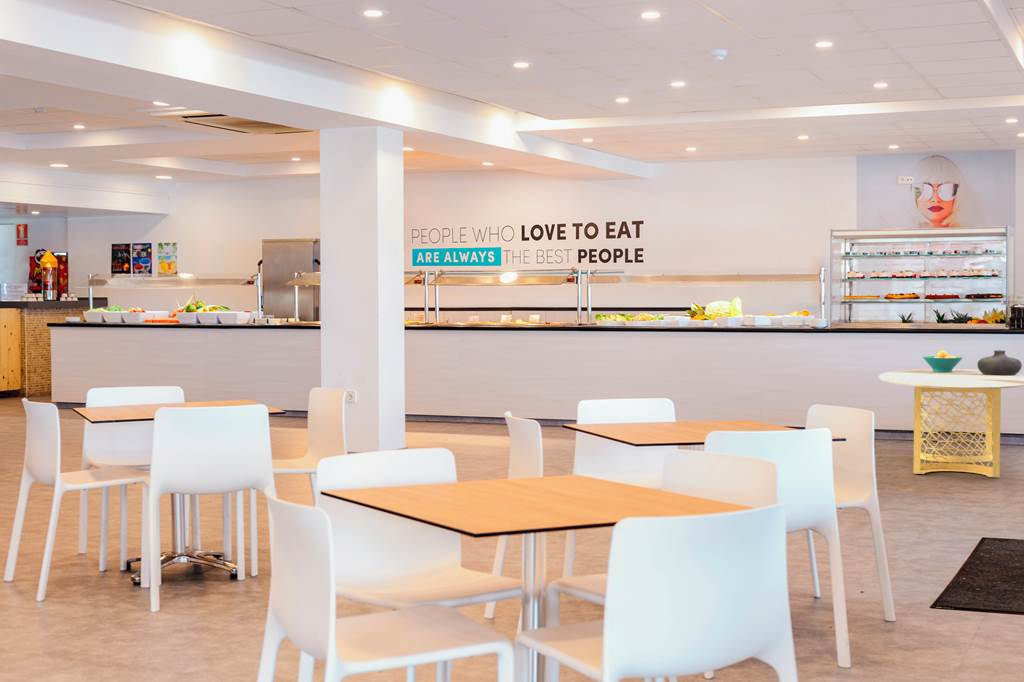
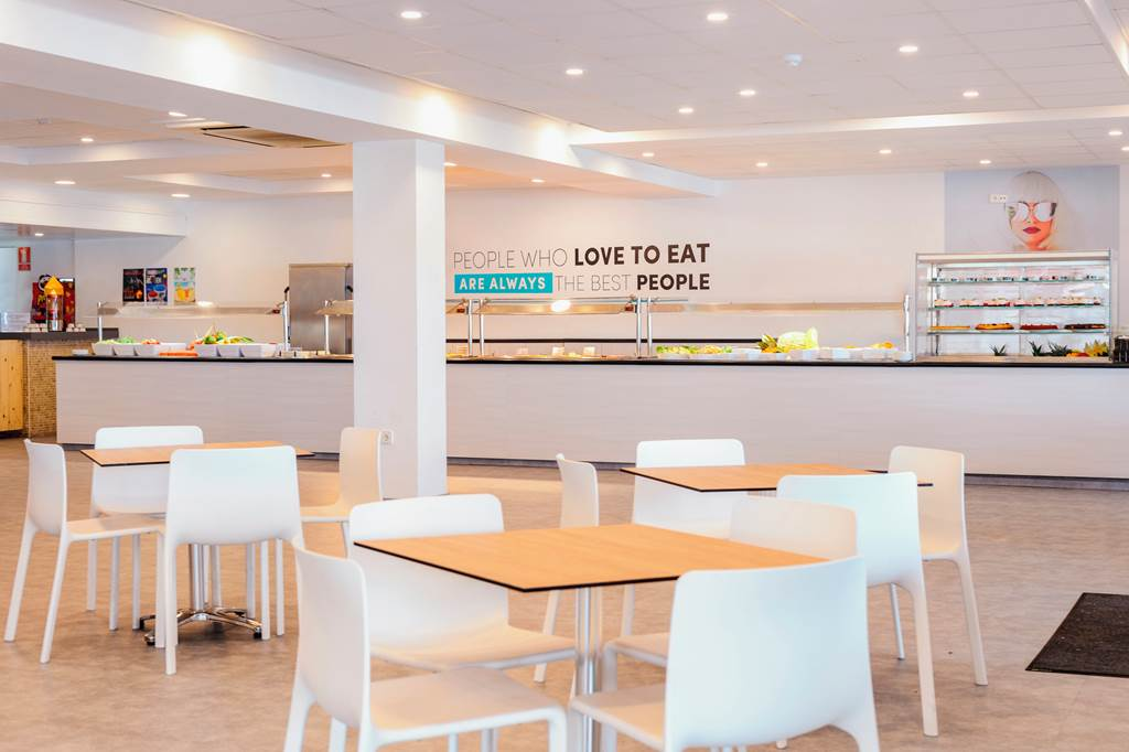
- dining table (955, 422)
- fruit bowl (942, 360)
- vase (999, 362)
